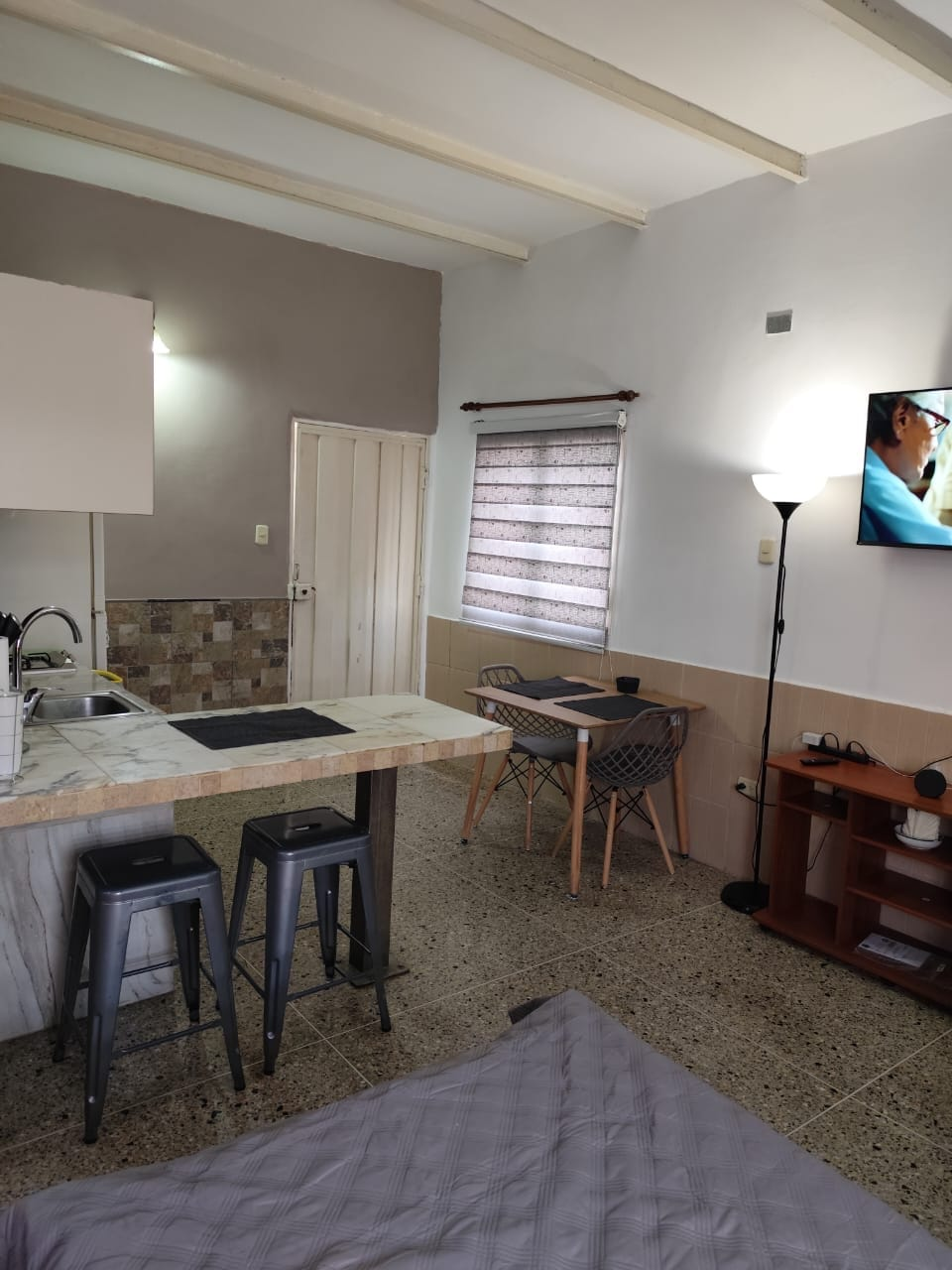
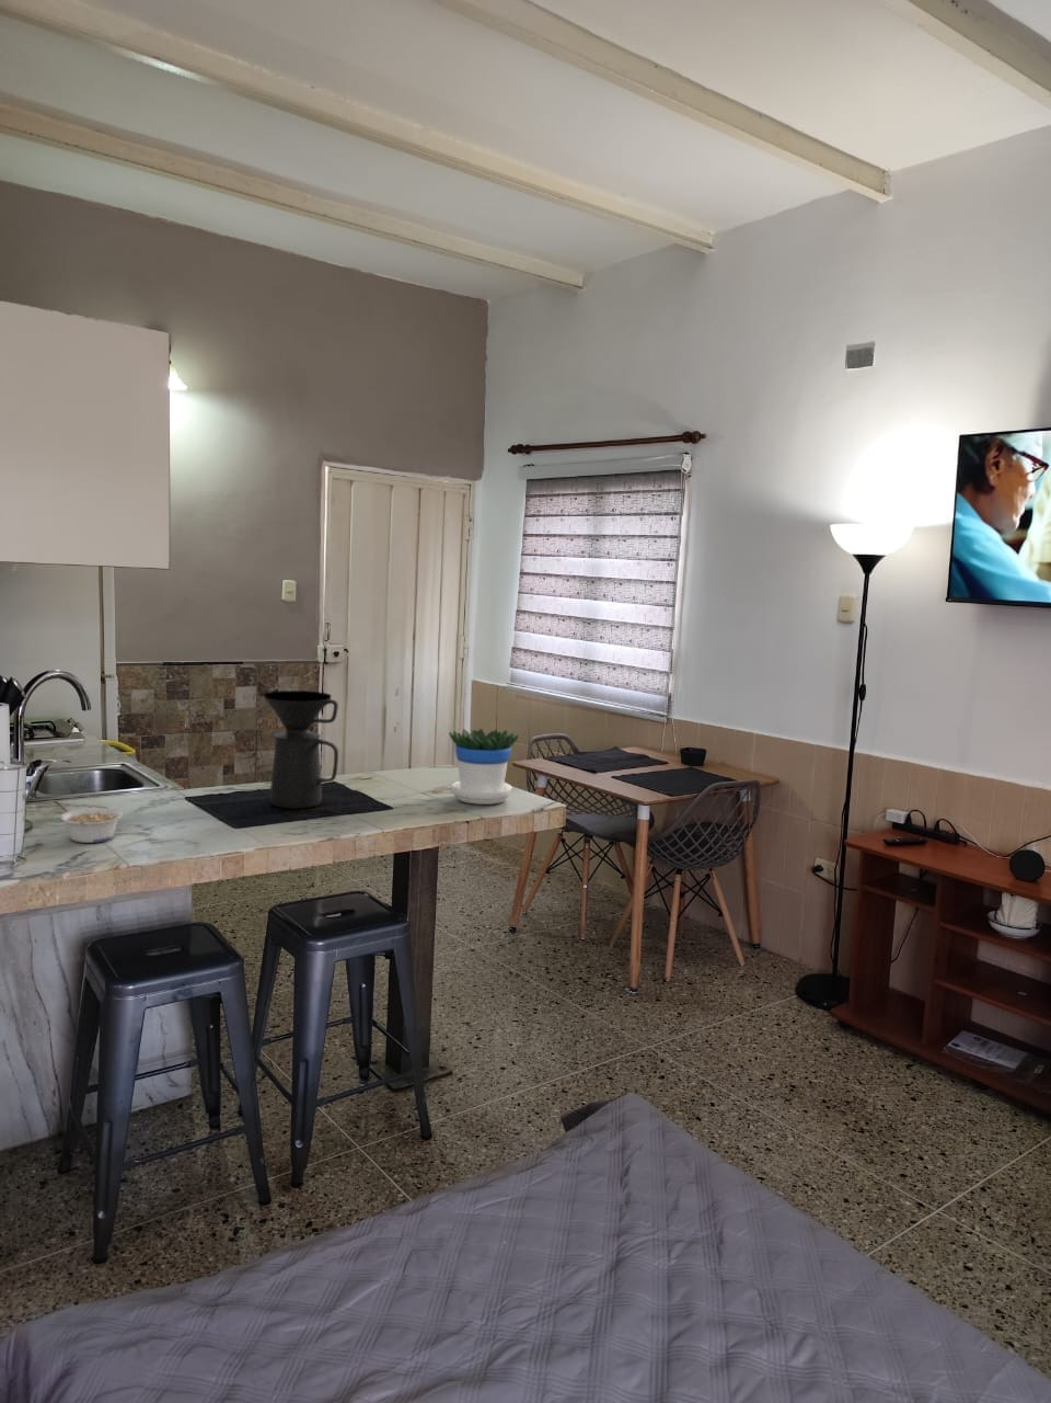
+ flowerpot (481, 767)
+ coffee maker (297, 749)
+ legume (92, 824)
